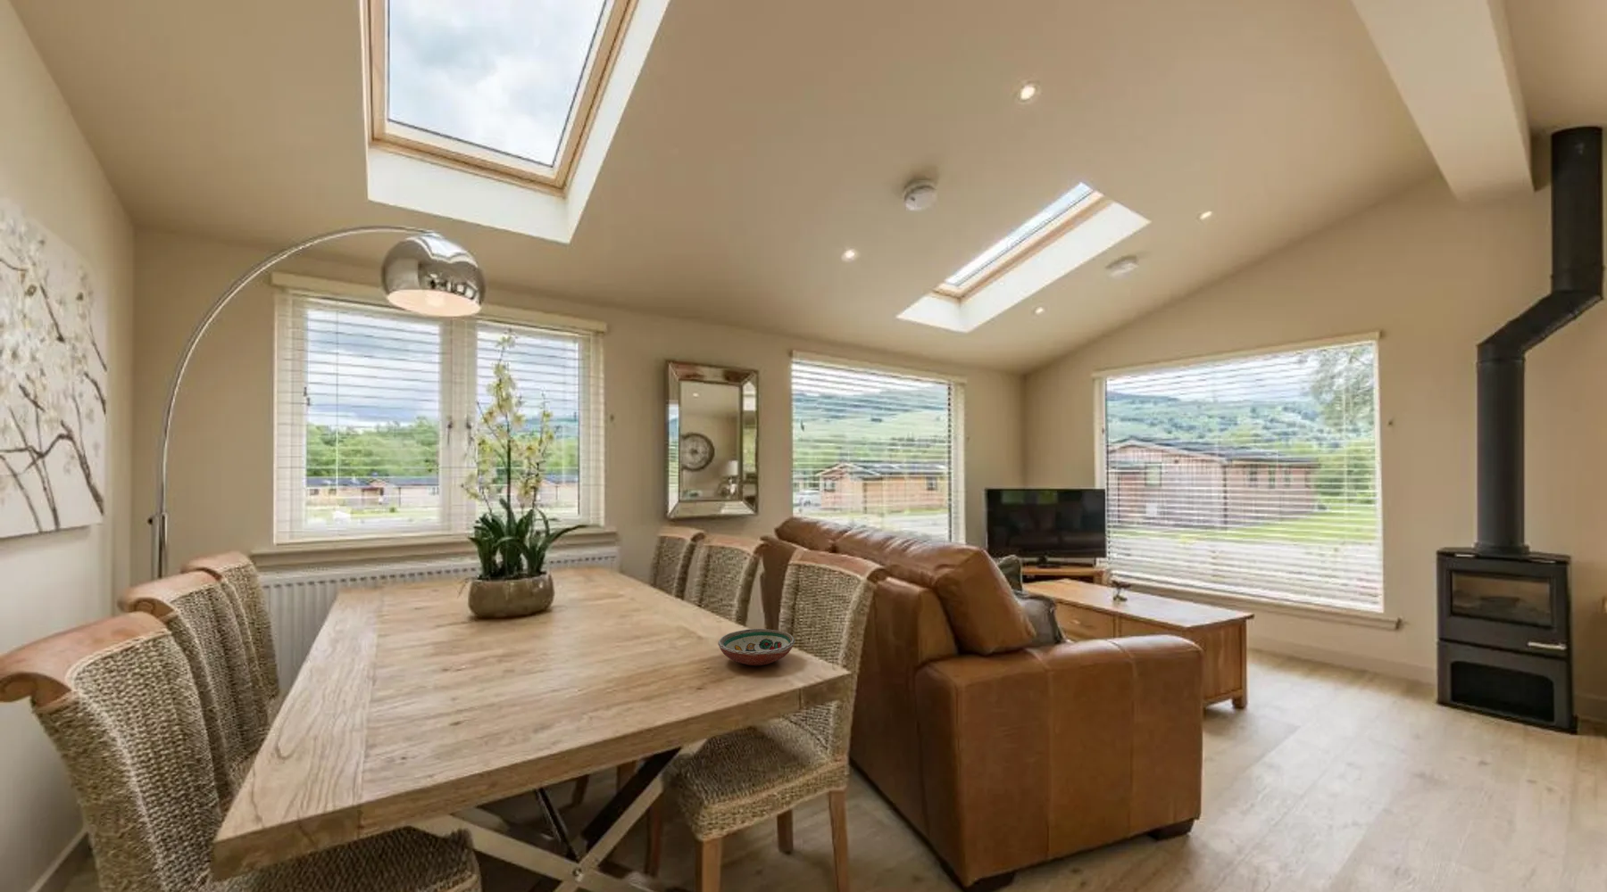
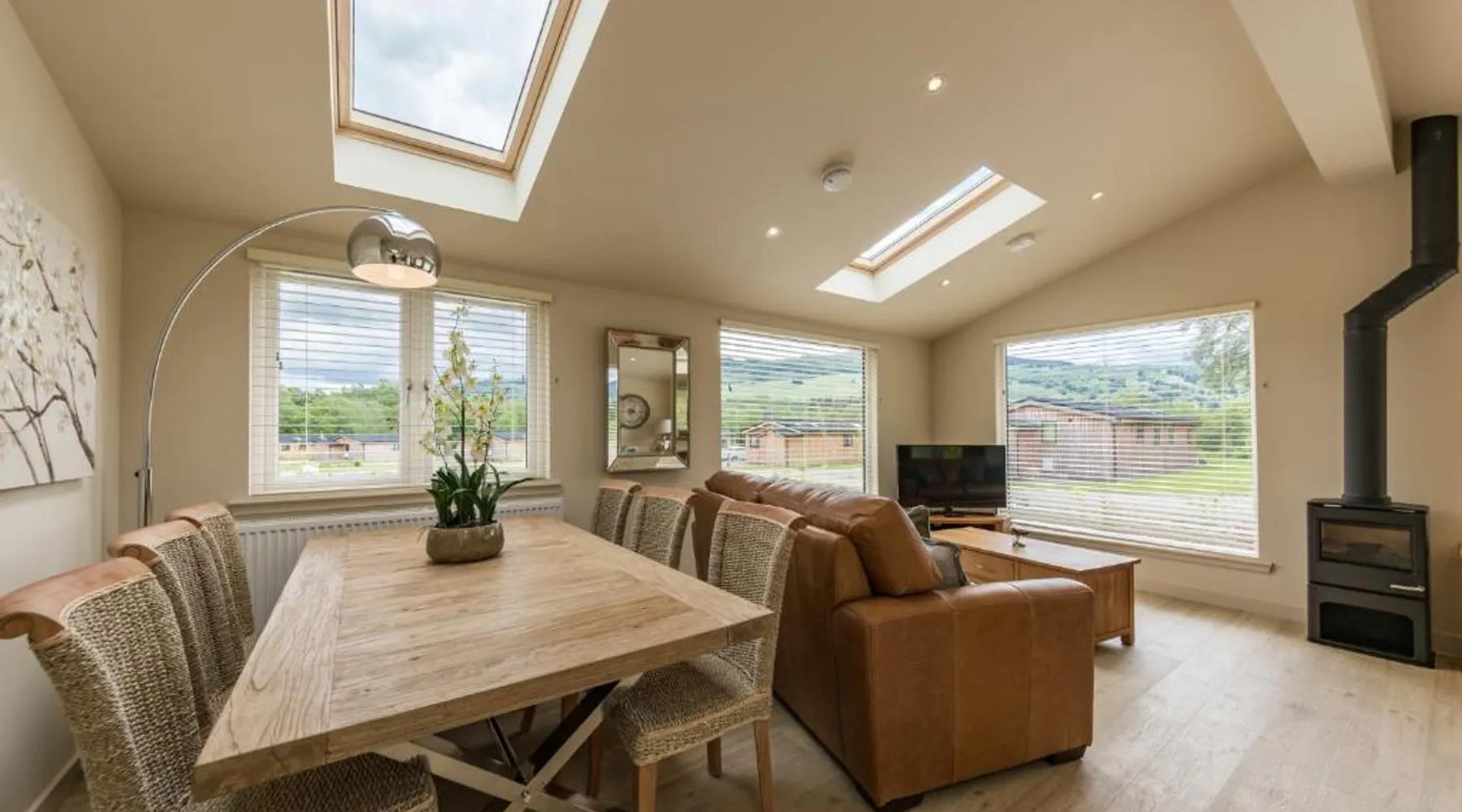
- decorative bowl (756, 649)
